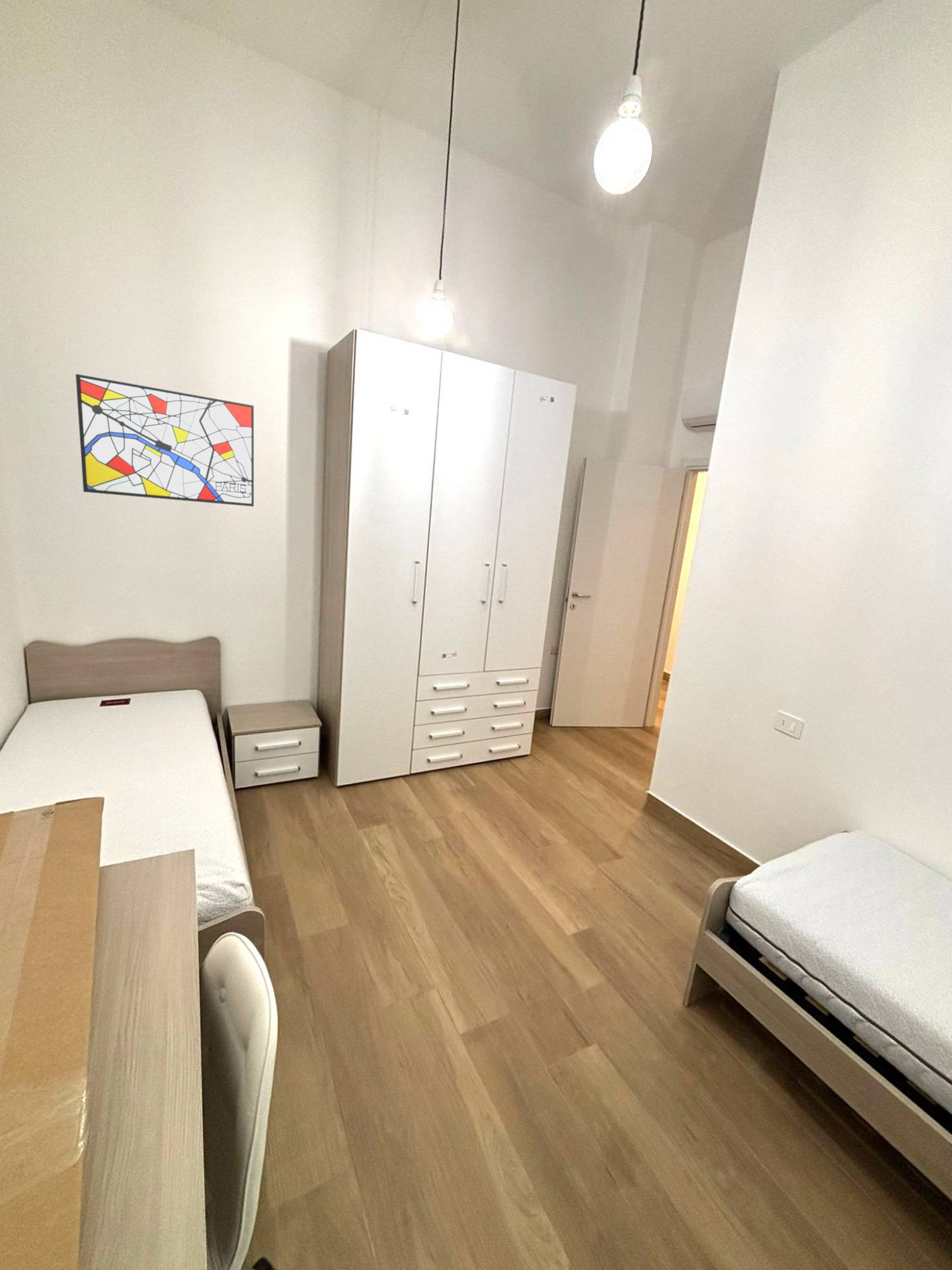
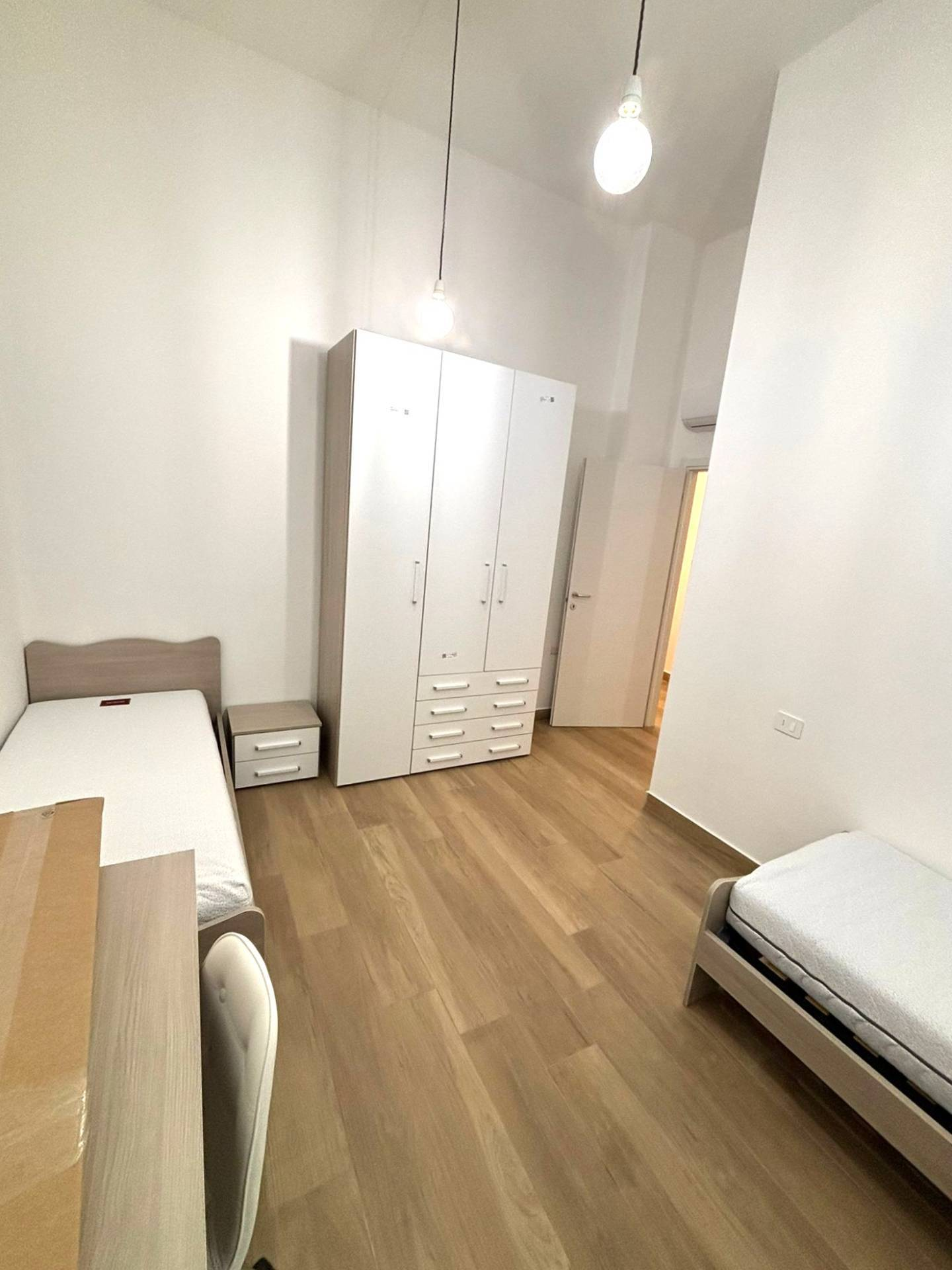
- wall art (173, 446)
